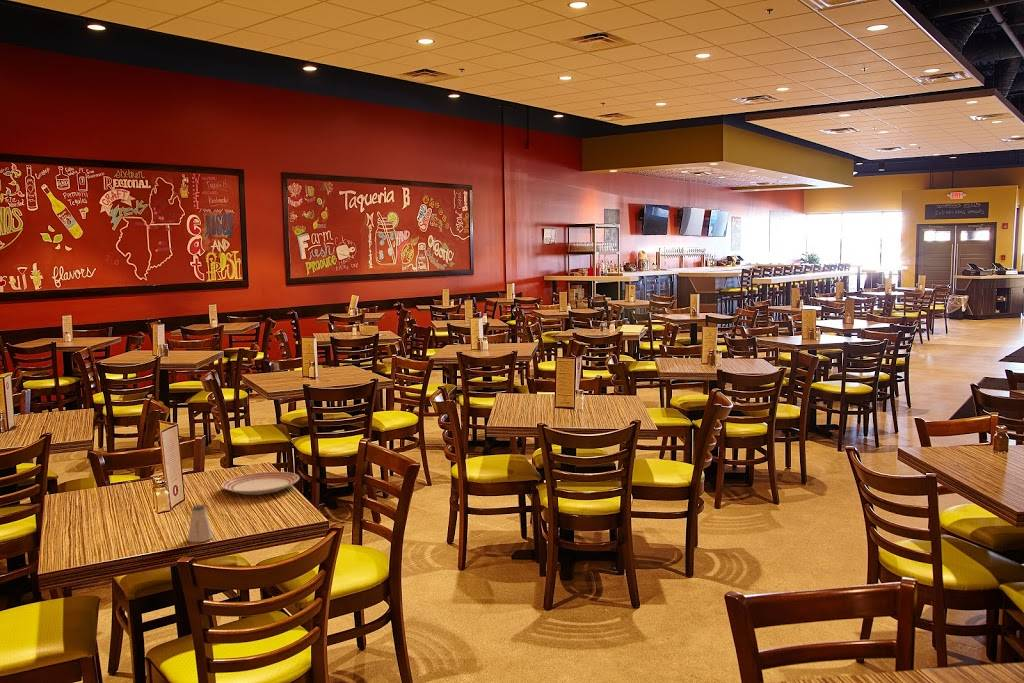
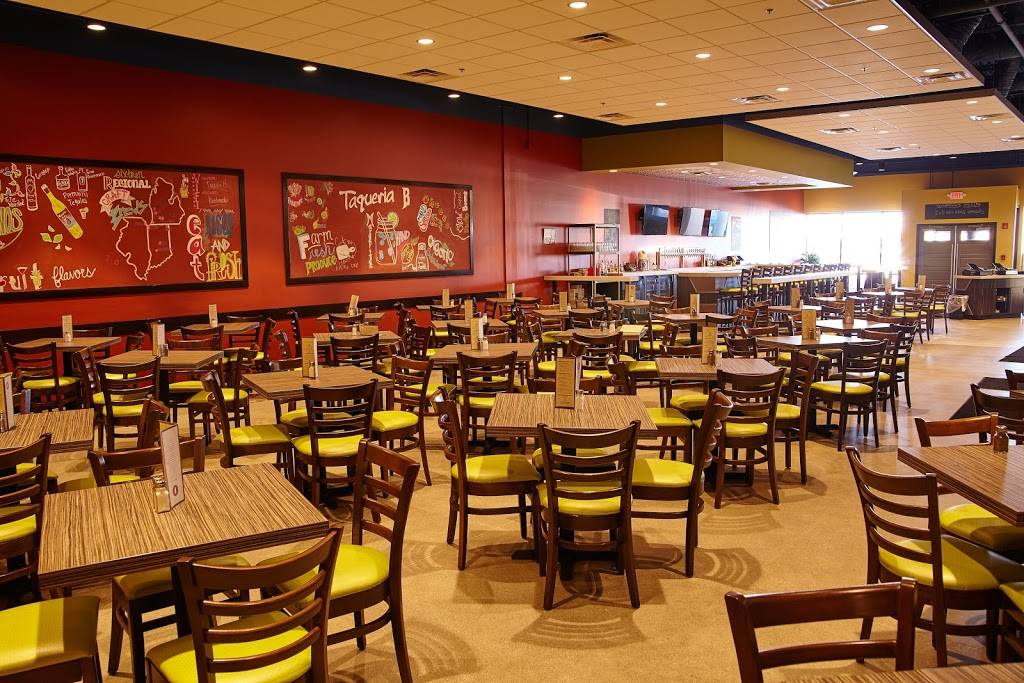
- saltshaker (199, 522)
- dinner plate (261, 484)
